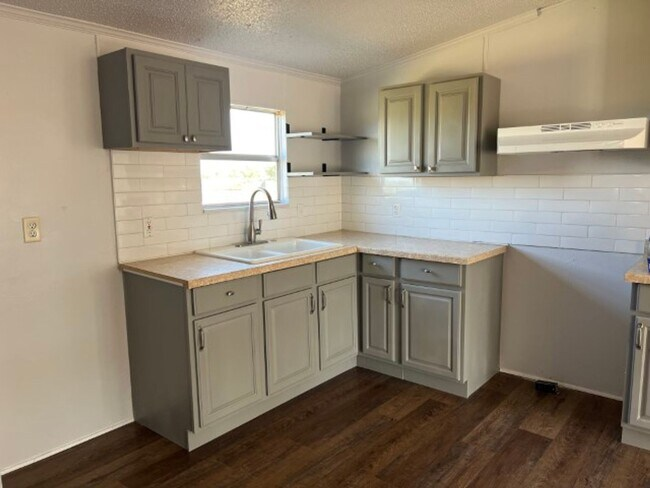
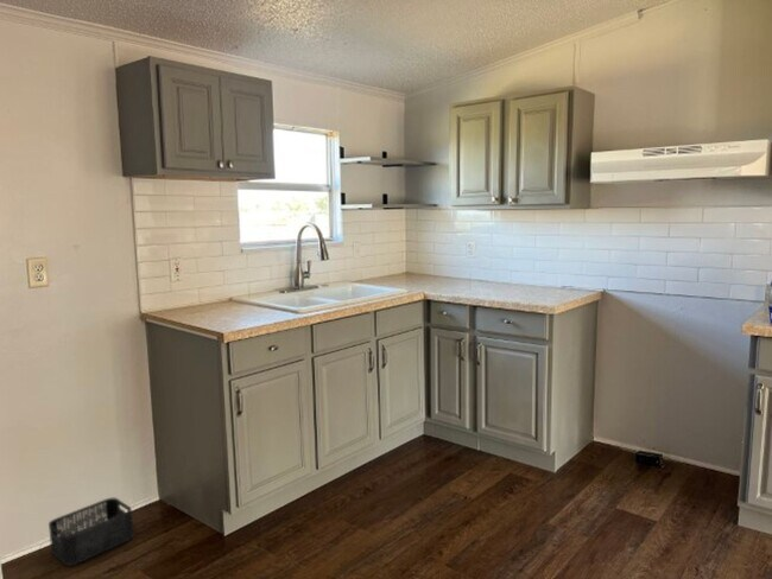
+ storage bin (91, 529)
